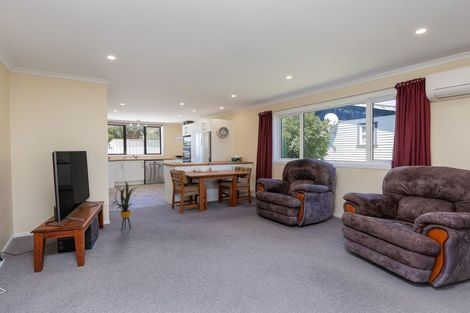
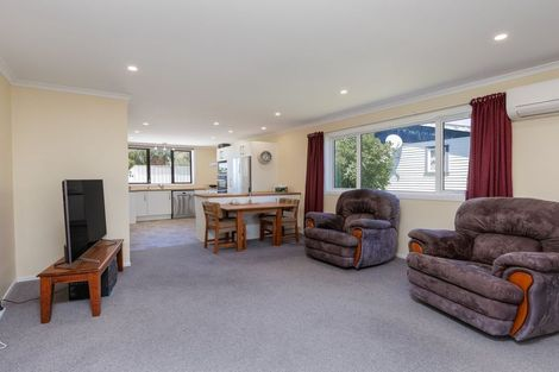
- house plant (127, 205)
